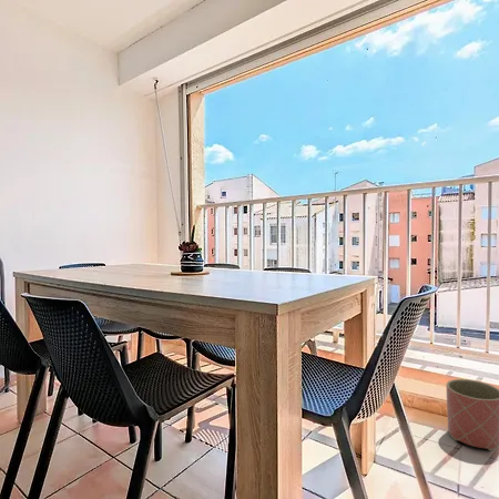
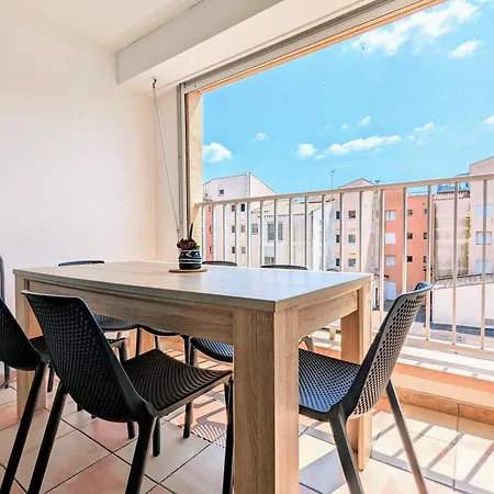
- planter (473, 413)
